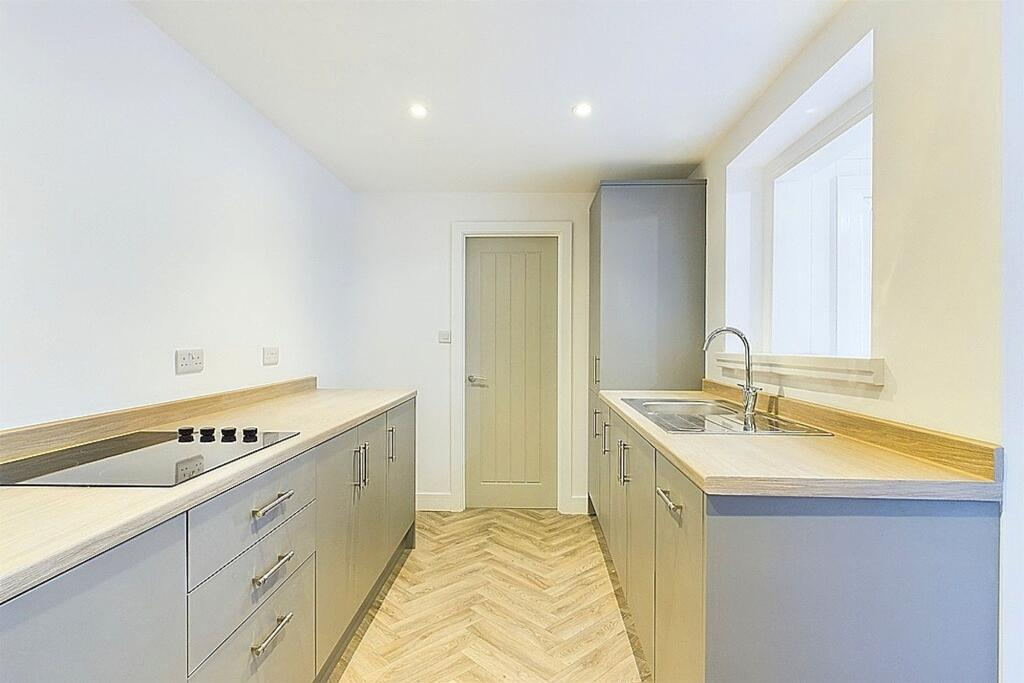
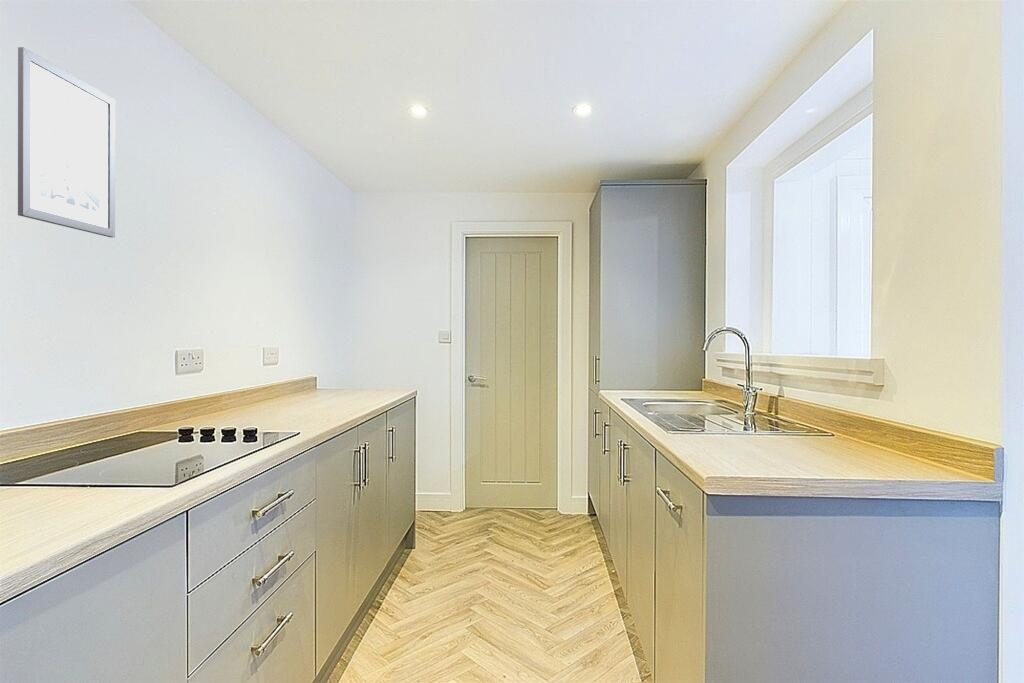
+ wall art (71, 151)
